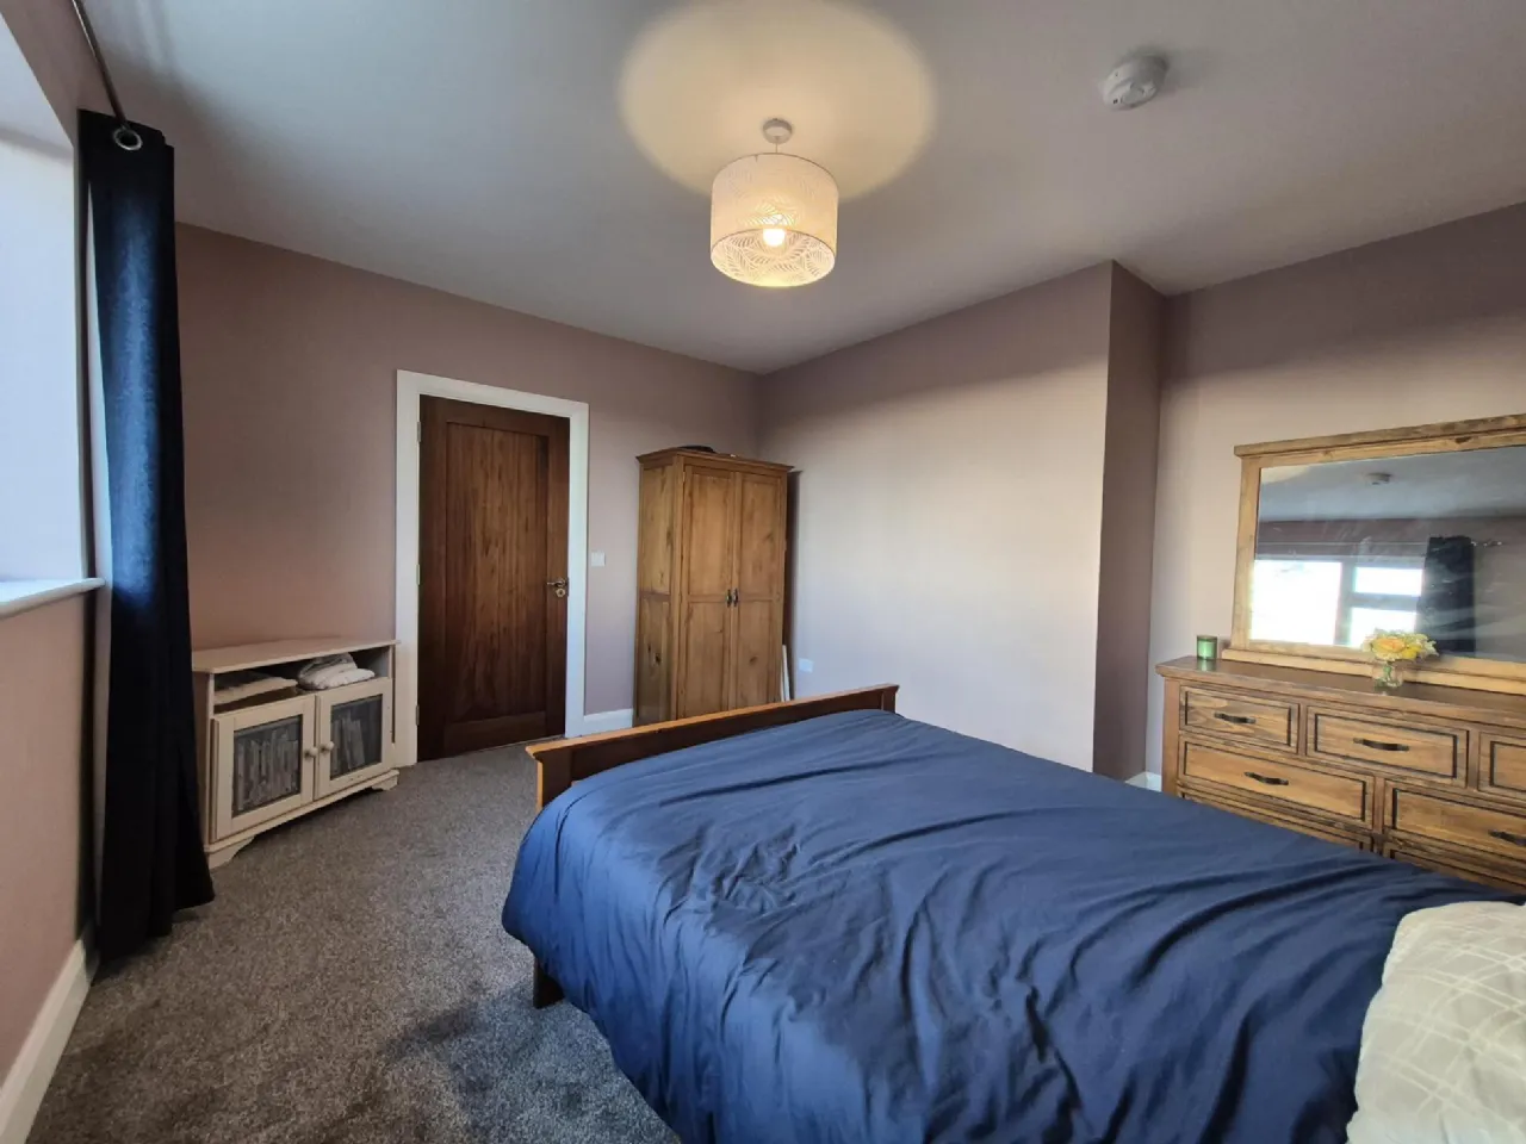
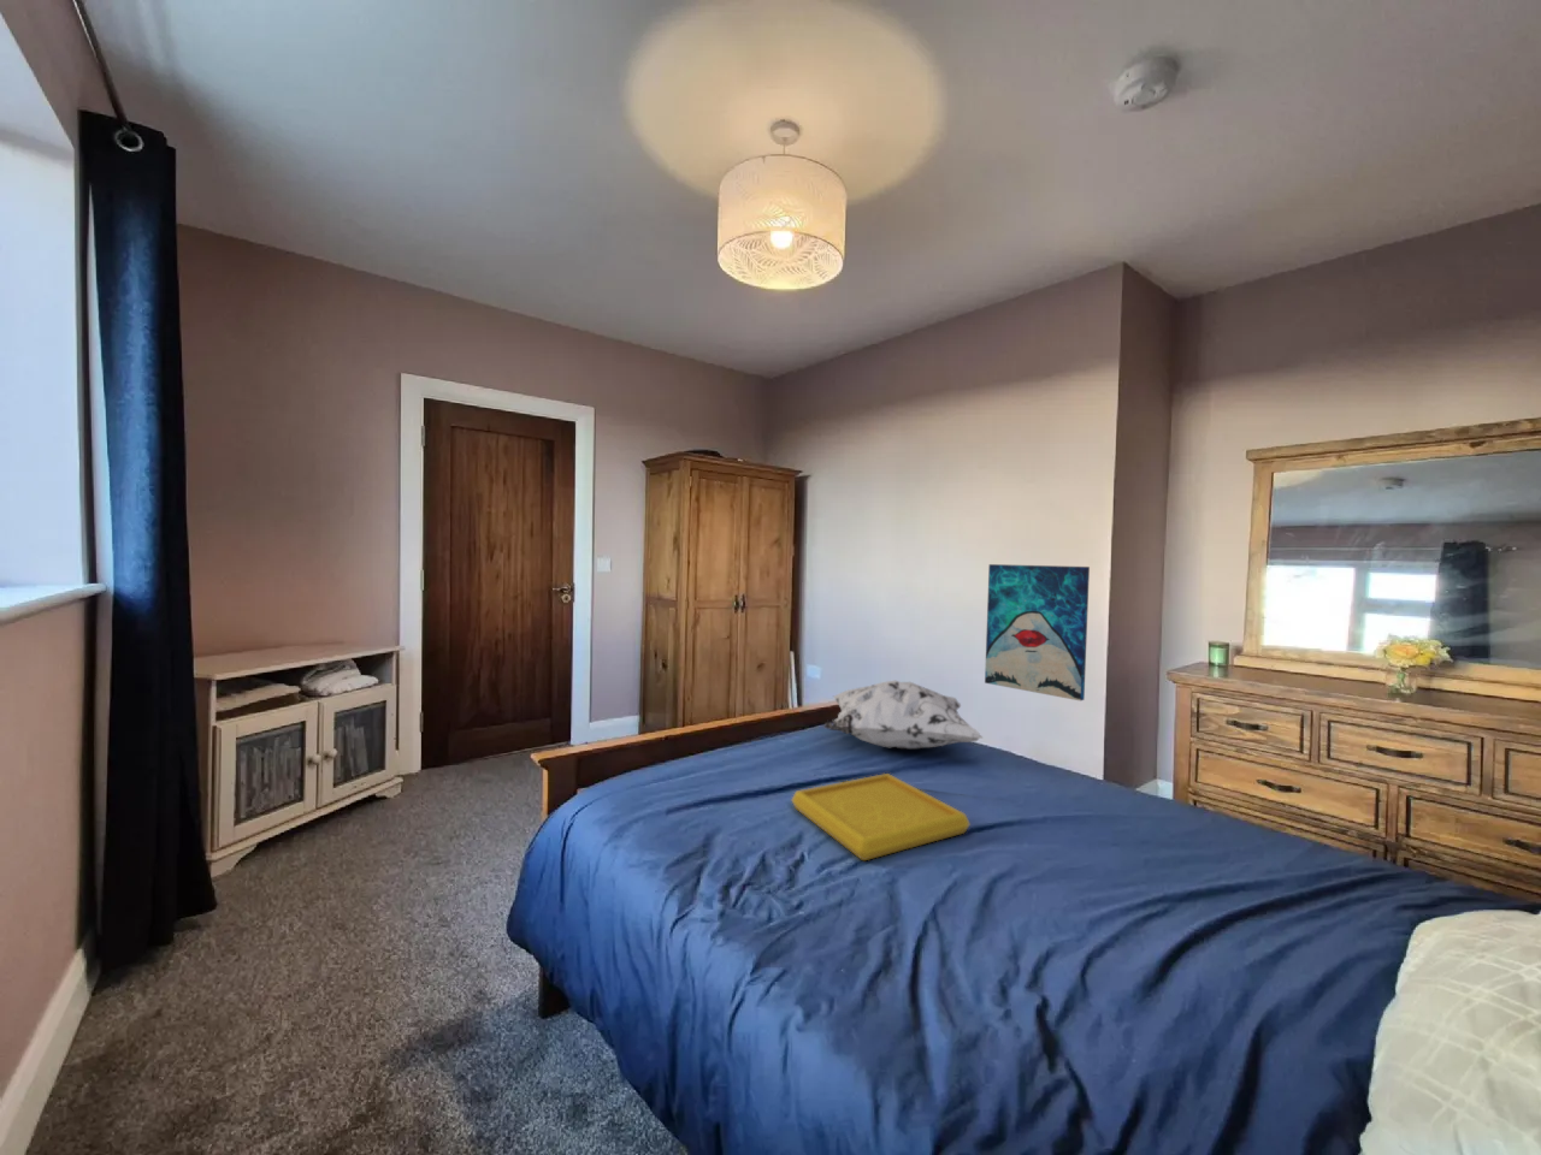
+ wall art (1033, 628)
+ serving tray (876, 810)
+ decorative pillow (898, 715)
